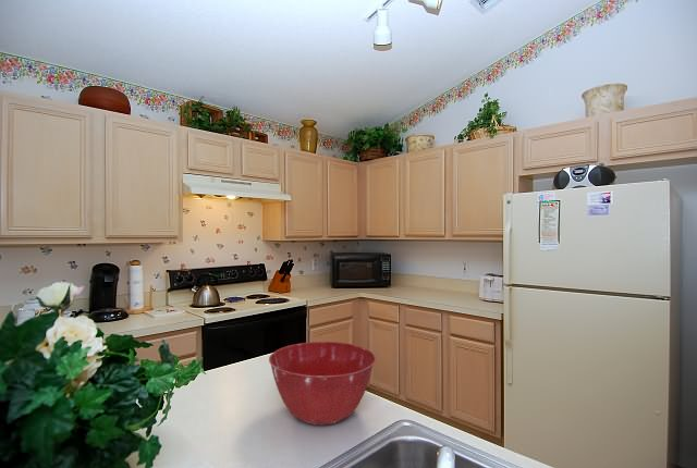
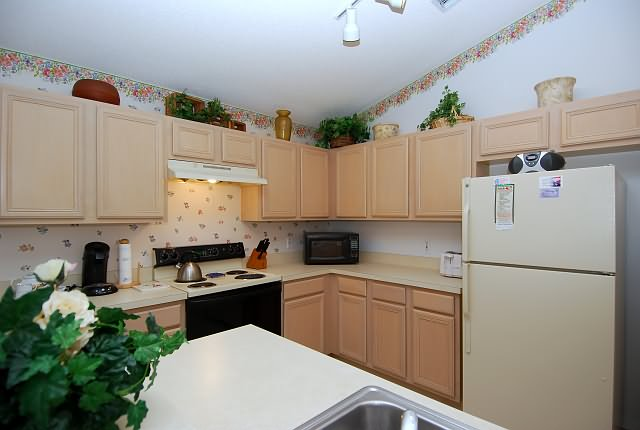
- mixing bowl (322, 383)
